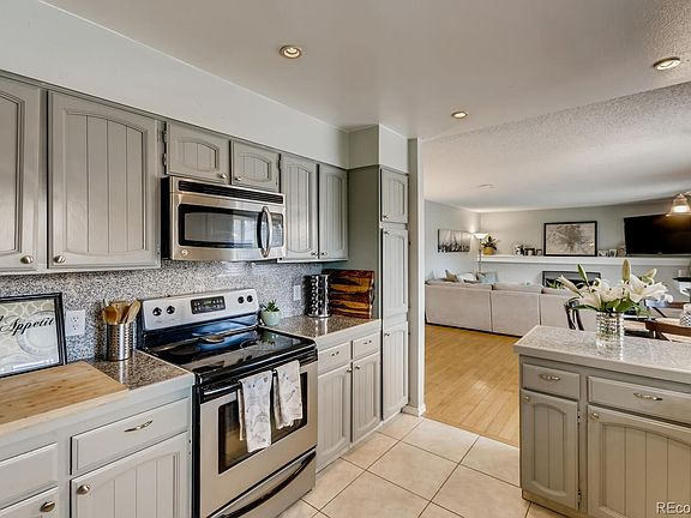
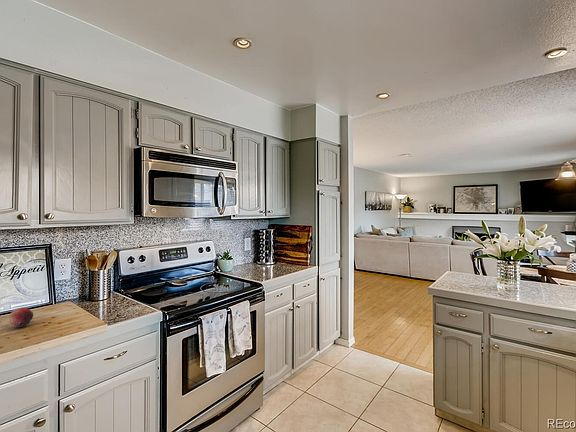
+ fruit (21, 317)
